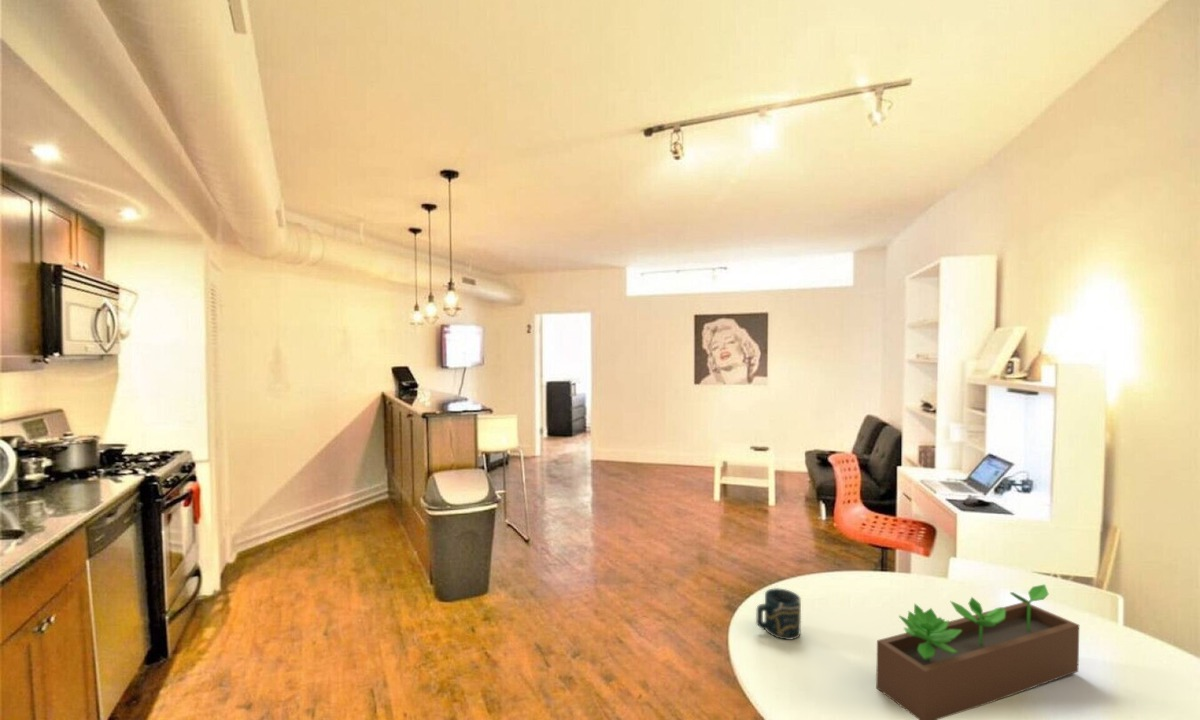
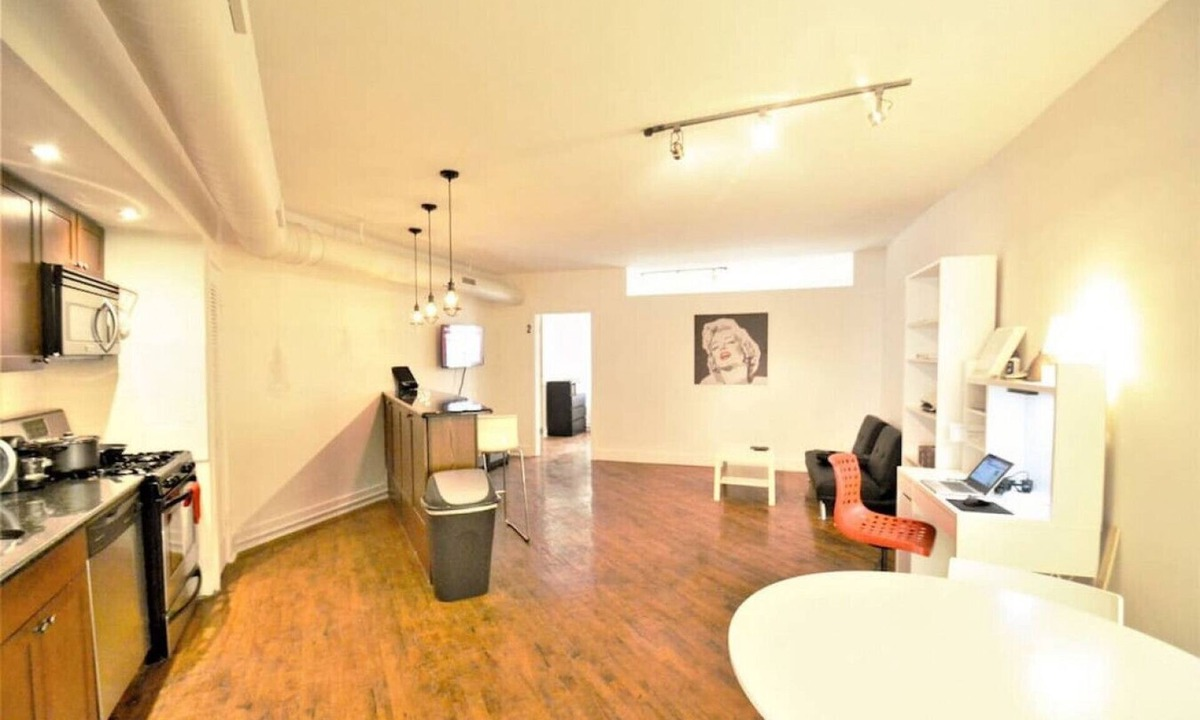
- cup (777, 614)
- succulent planter (980, 638)
